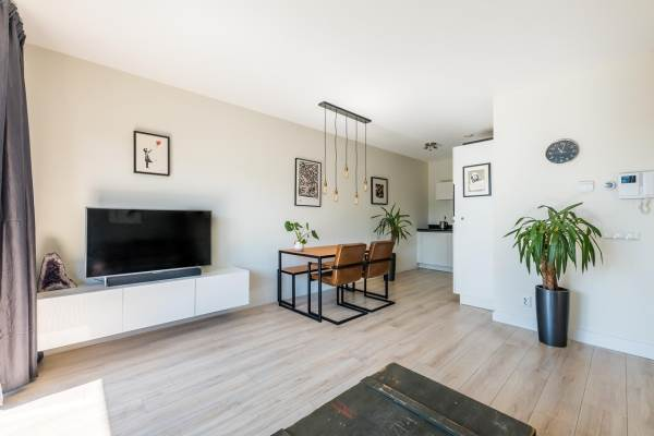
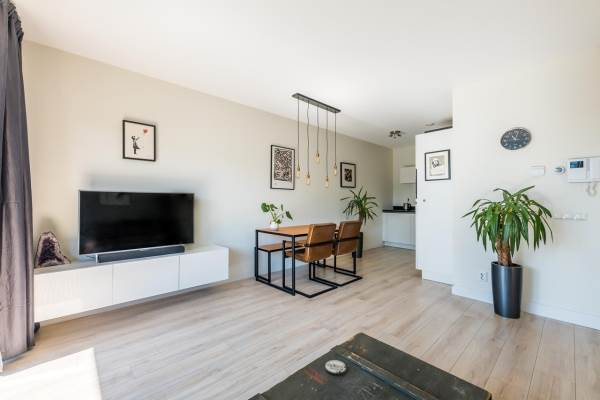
+ coaster (335, 367)
